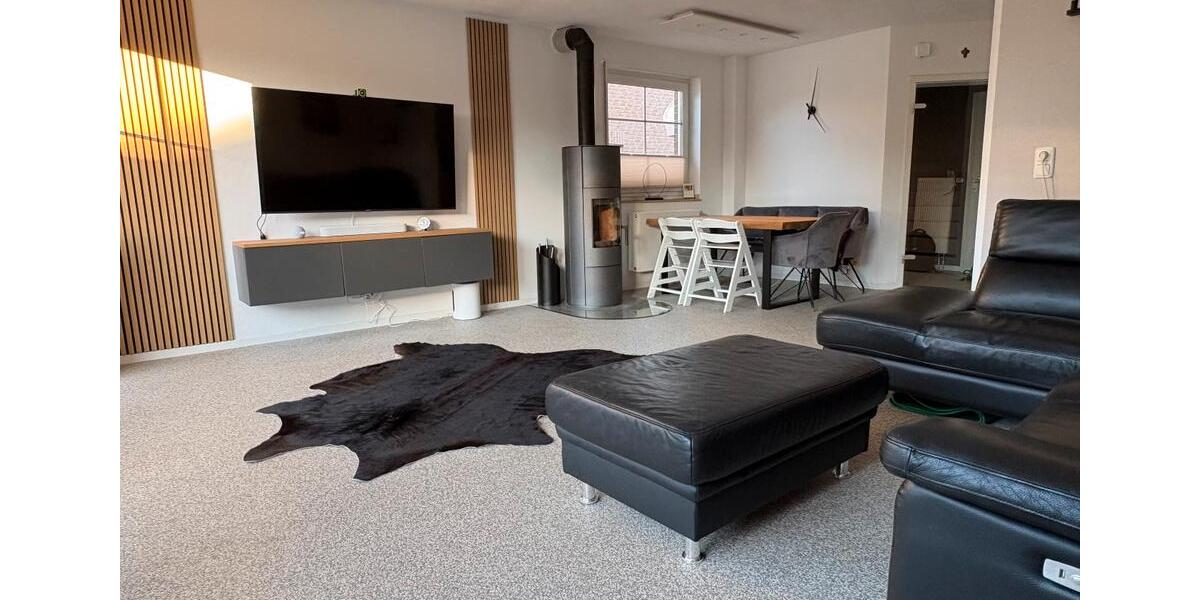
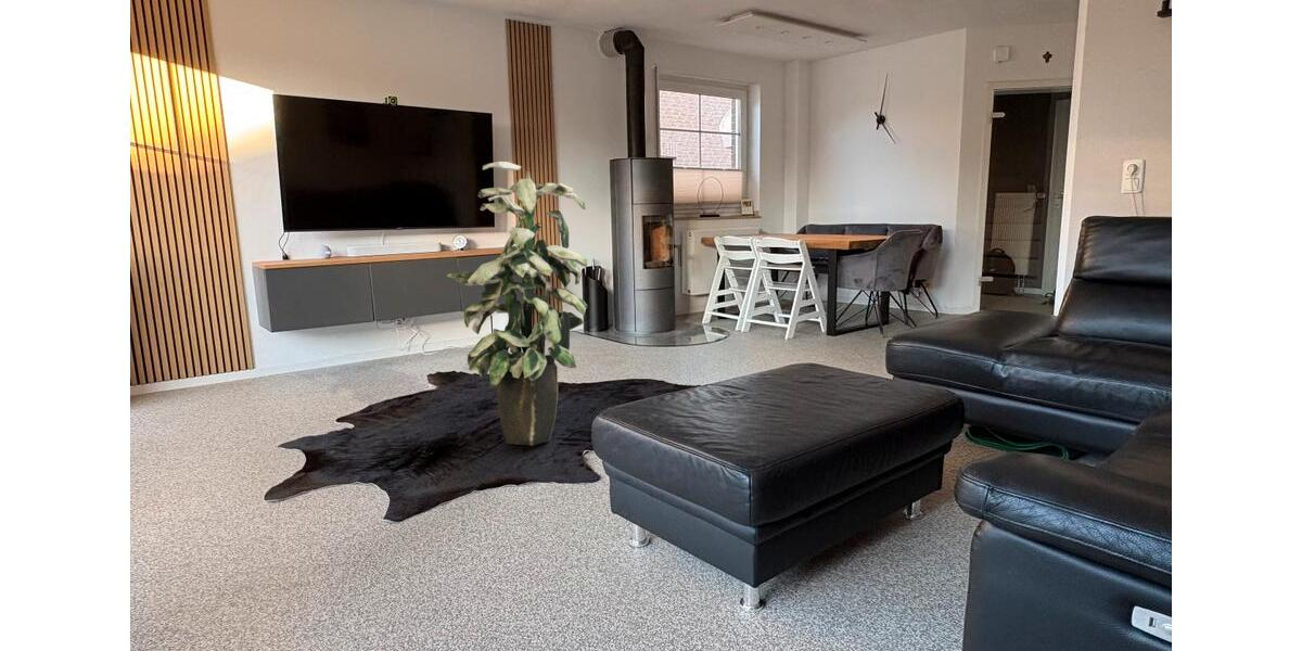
+ indoor plant (520, 305)
